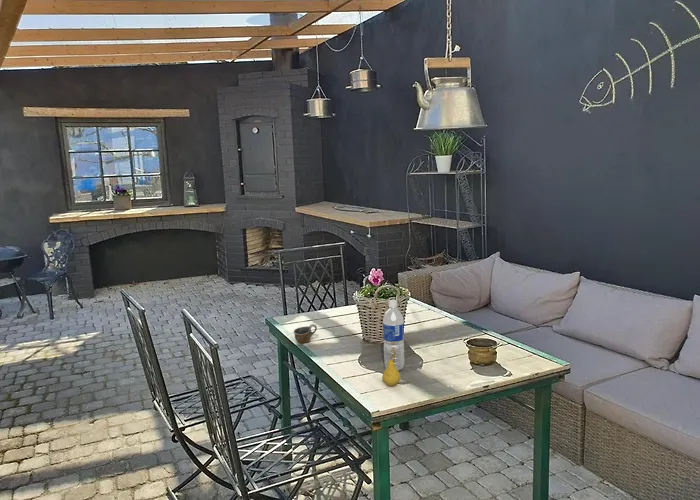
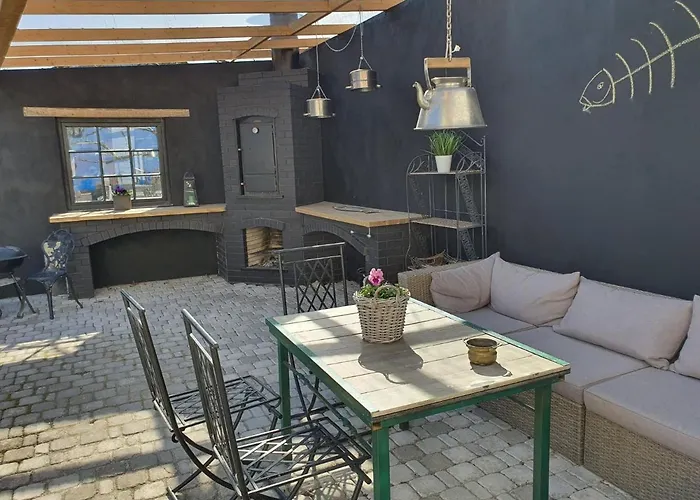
- cup (304, 333)
- water bottle (393, 335)
- fruit (391, 369)
